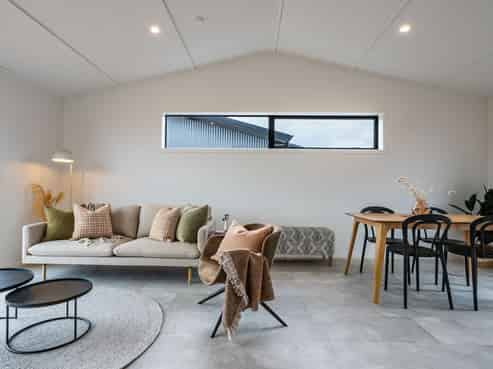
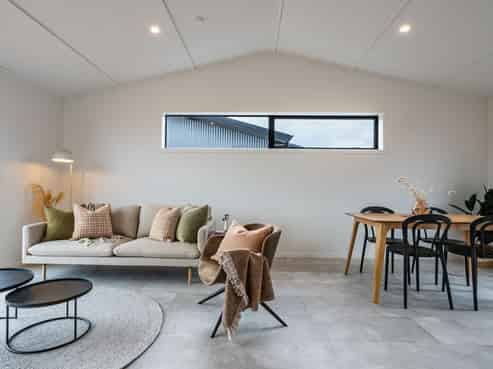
- bench (295, 245)
